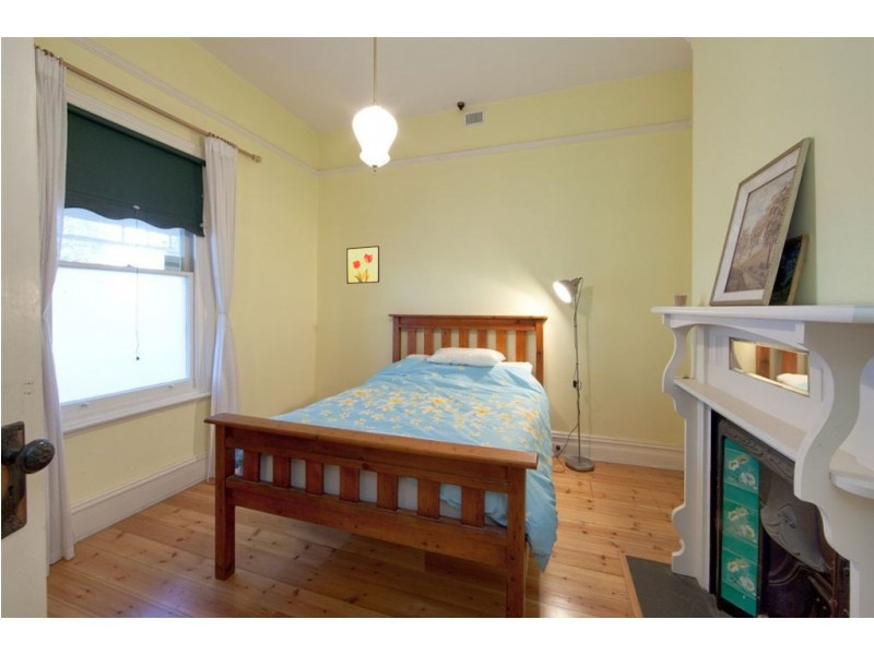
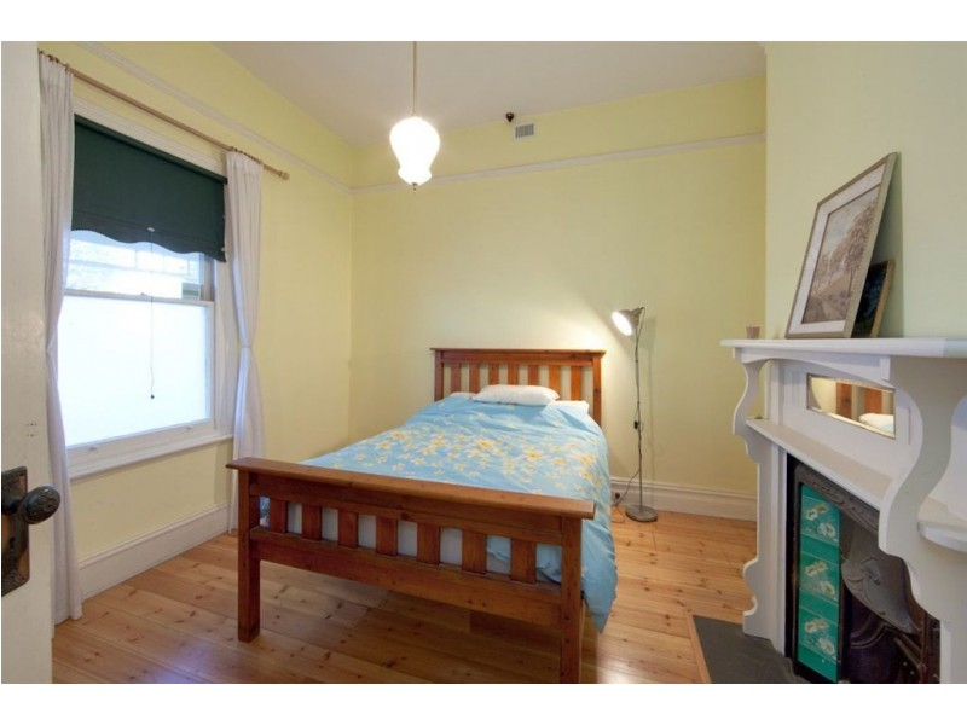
- wall art (363, 264)
